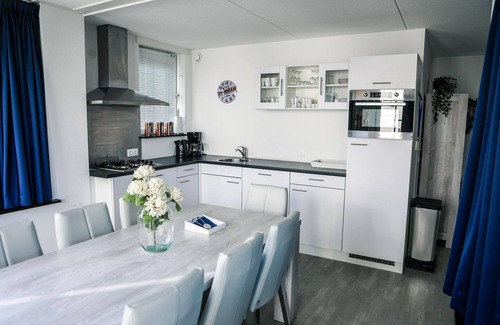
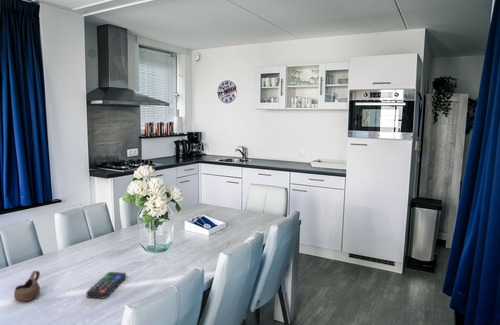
+ remote control (107, 284)
+ cup (29, 286)
